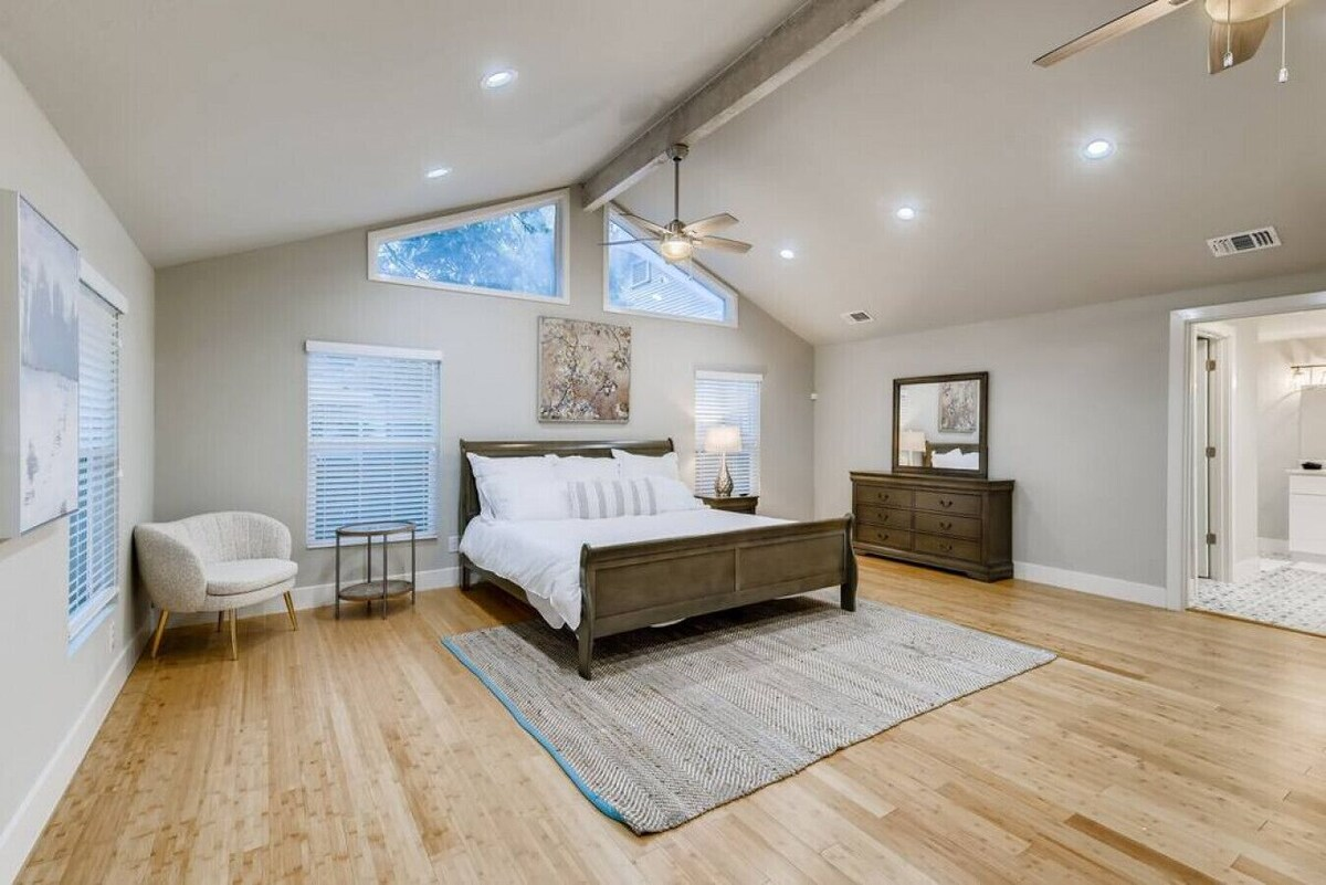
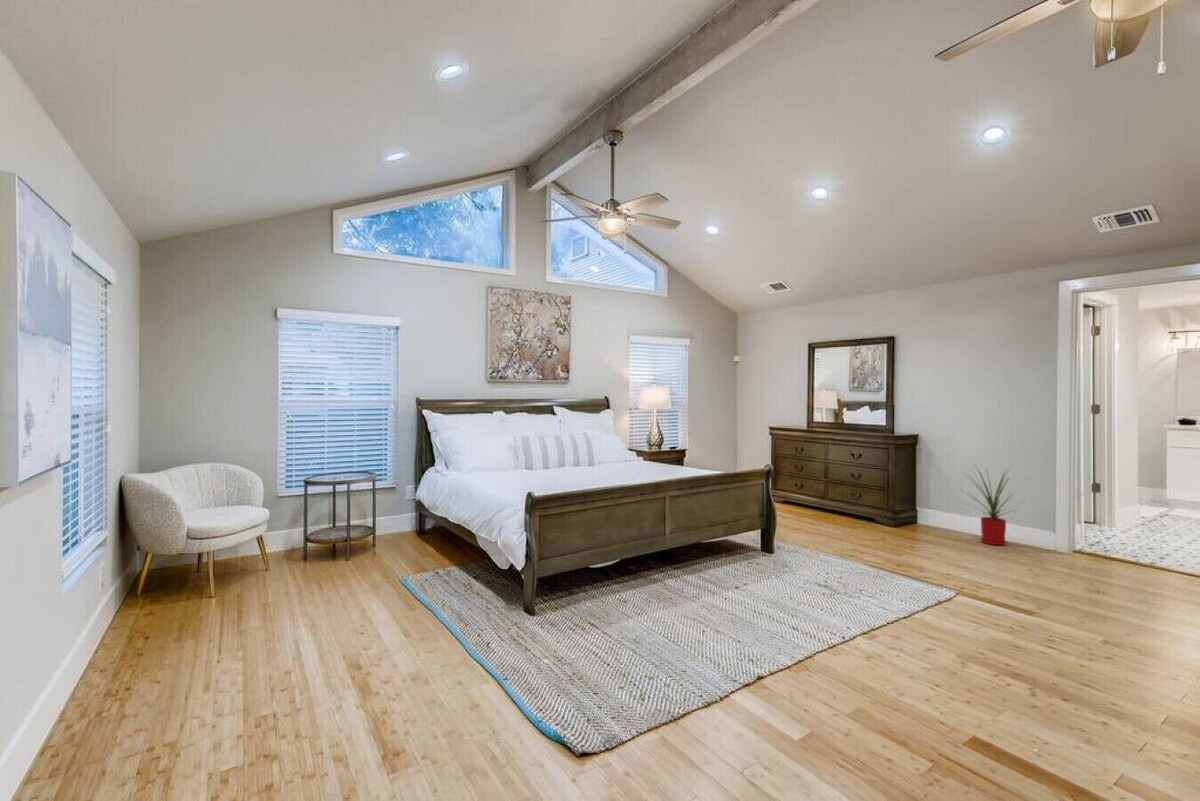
+ house plant (993, 504)
